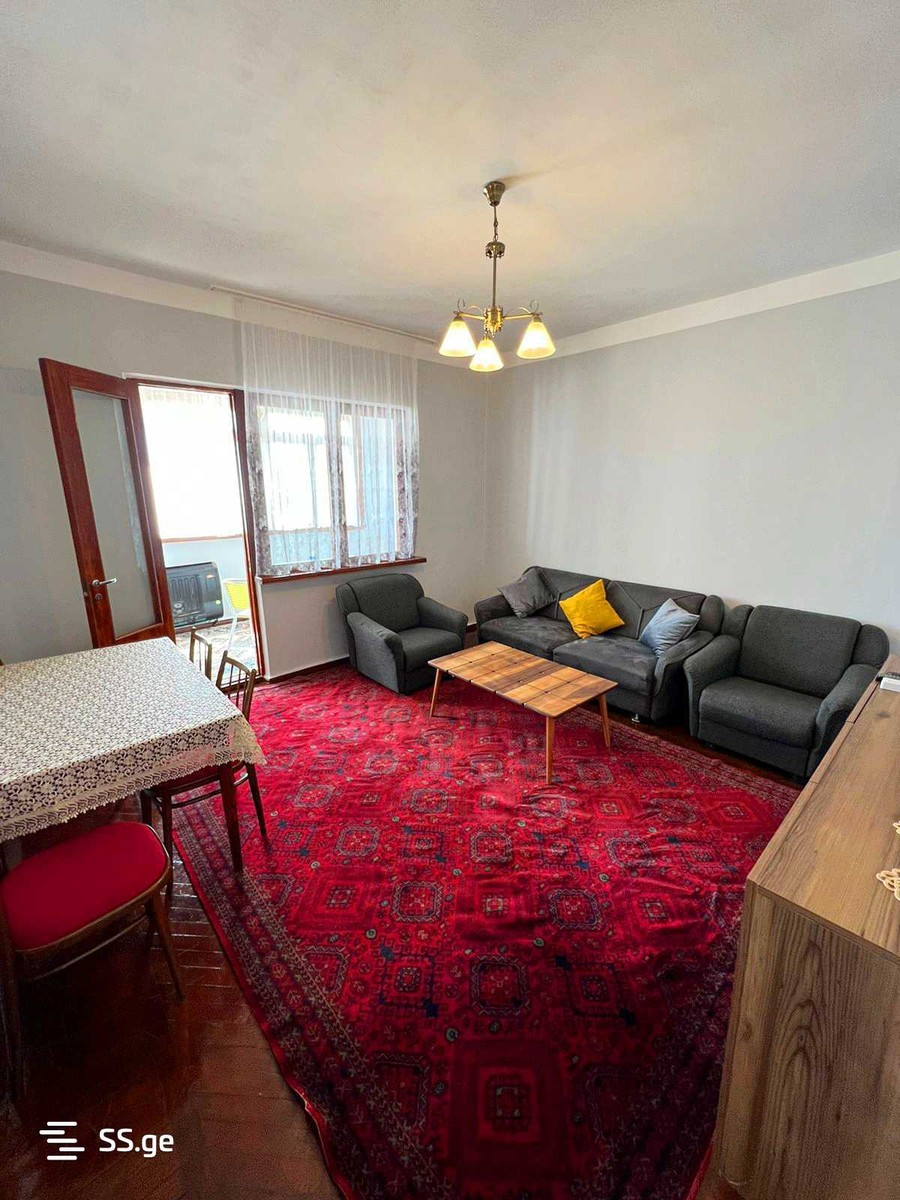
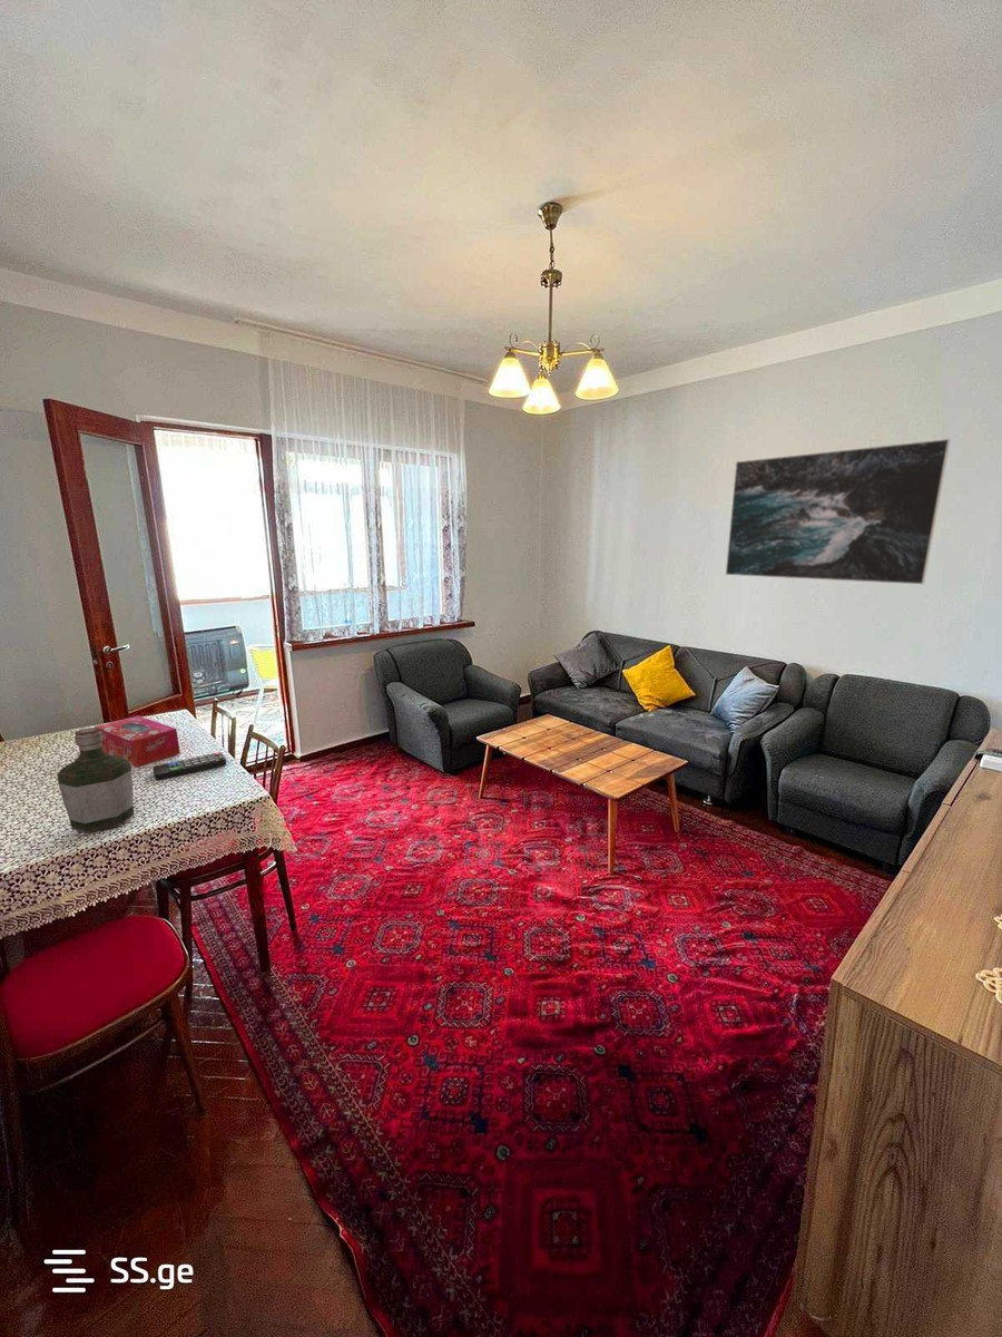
+ remote control (189, 764)
+ bottle (96, 778)
+ tissue box (137, 740)
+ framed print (821, 517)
